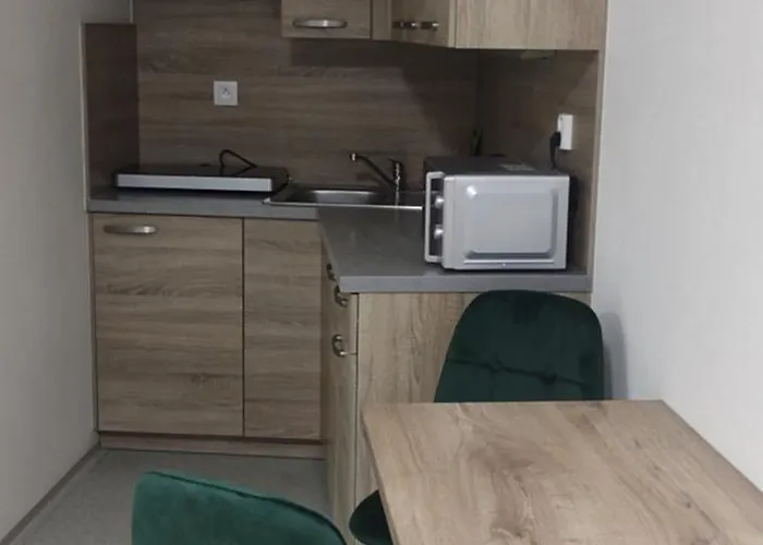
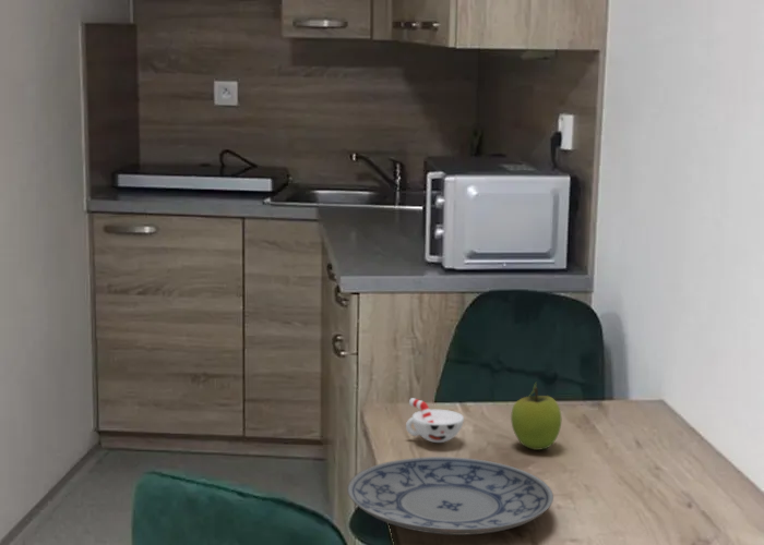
+ cup (433, 422)
+ plate (449, 499)
+ fruit (536, 415)
